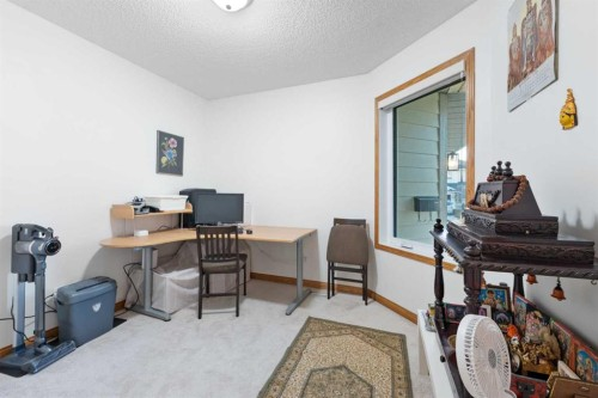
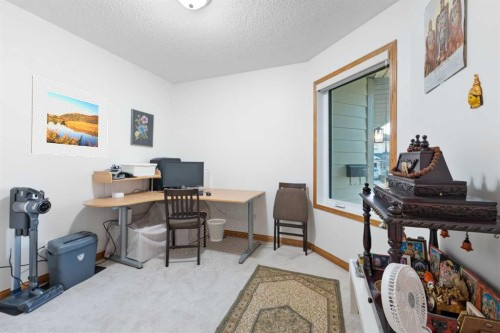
+ wastebasket (216, 230)
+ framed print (74, 122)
